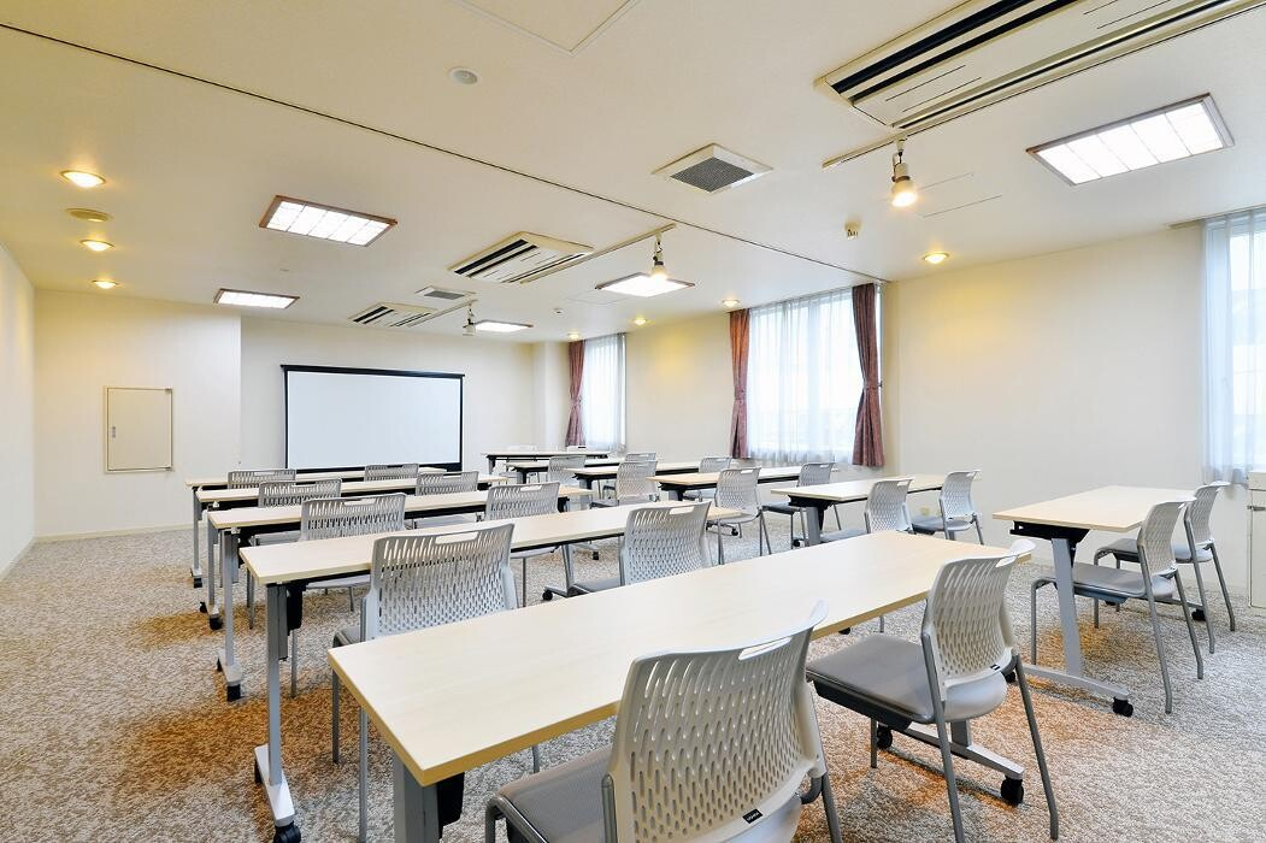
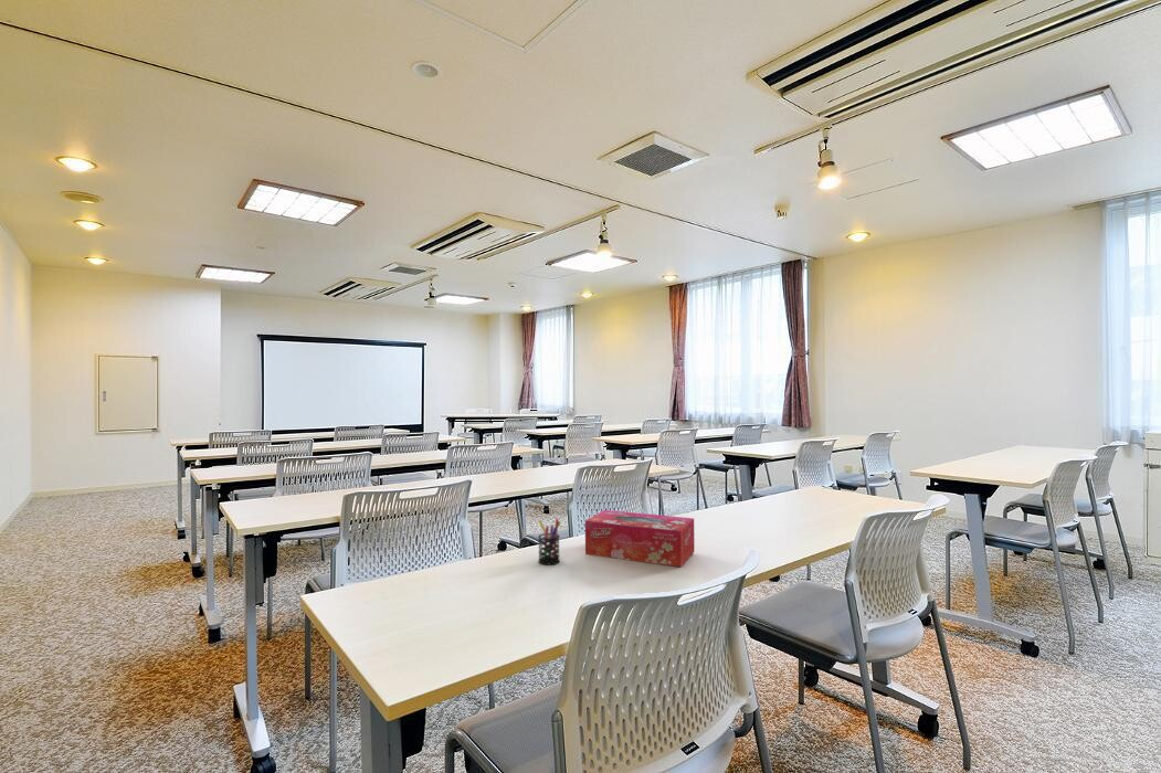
+ pen holder (551, 539)
+ tissue box (640, 536)
